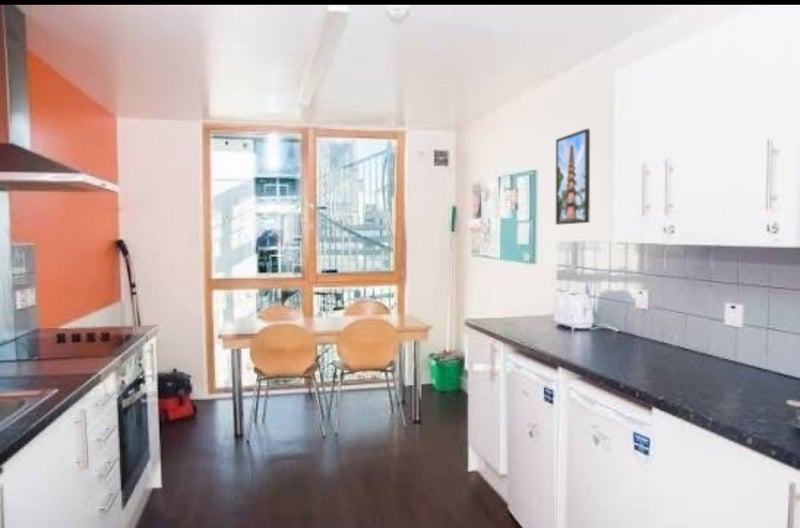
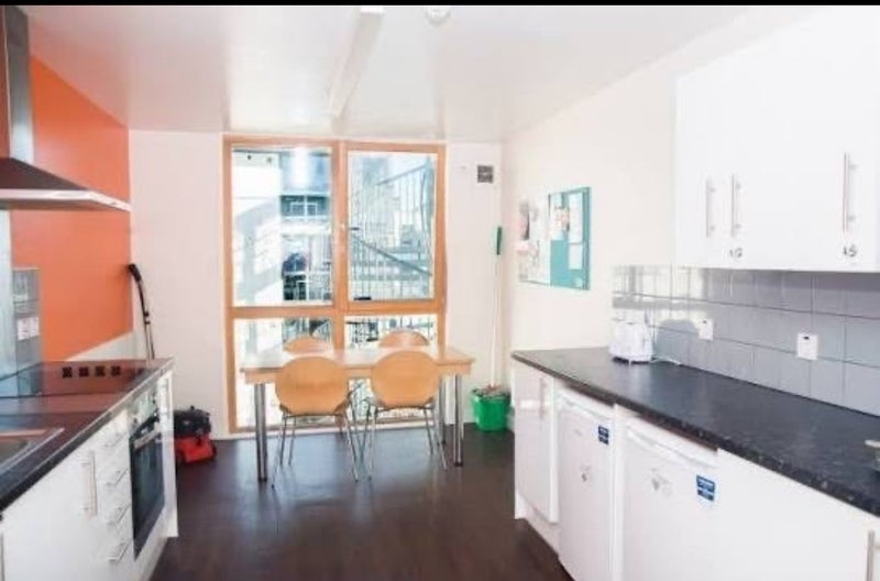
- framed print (571, 179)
